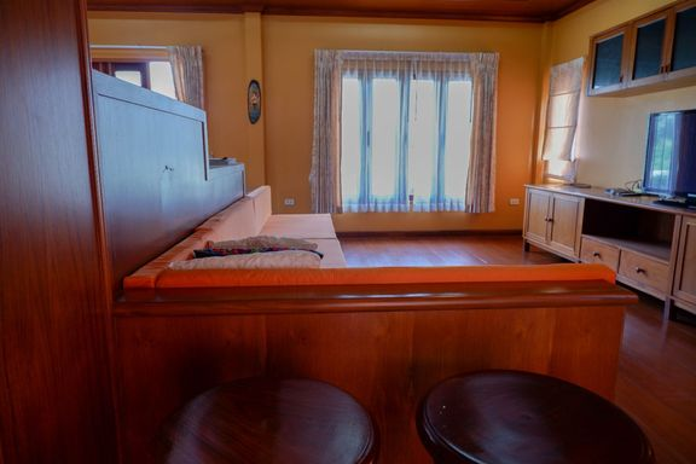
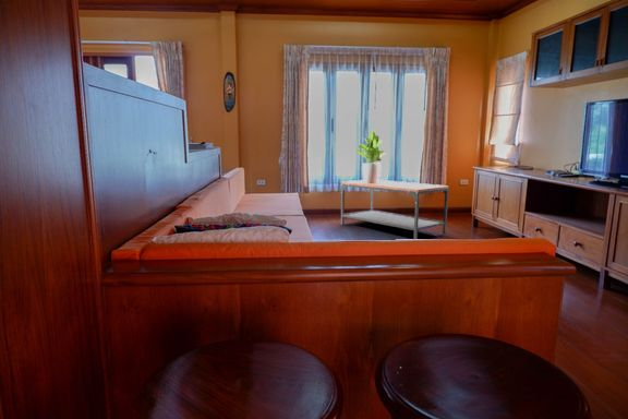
+ coffee table (391, 213)
+ potted plant (371, 156)
